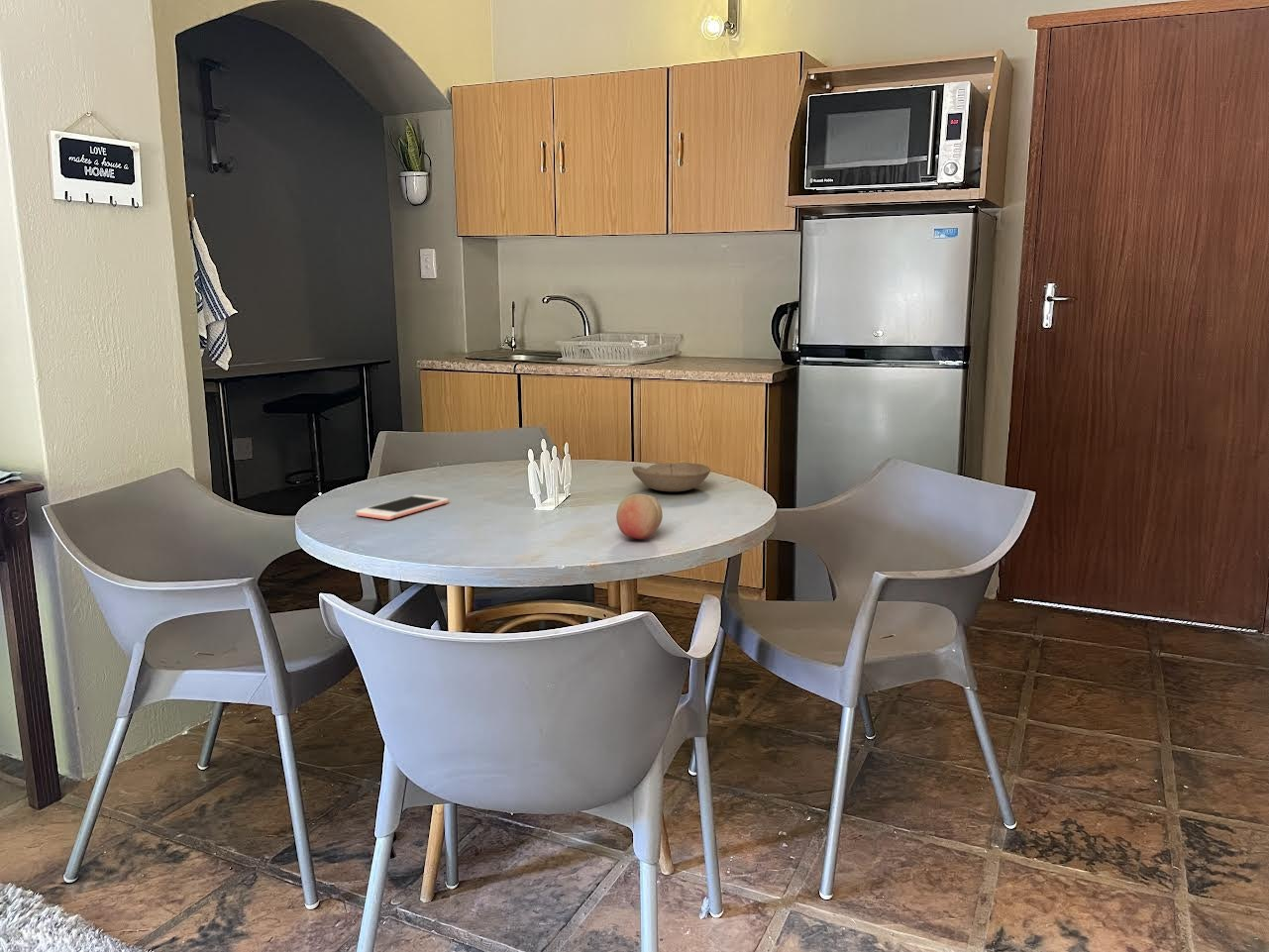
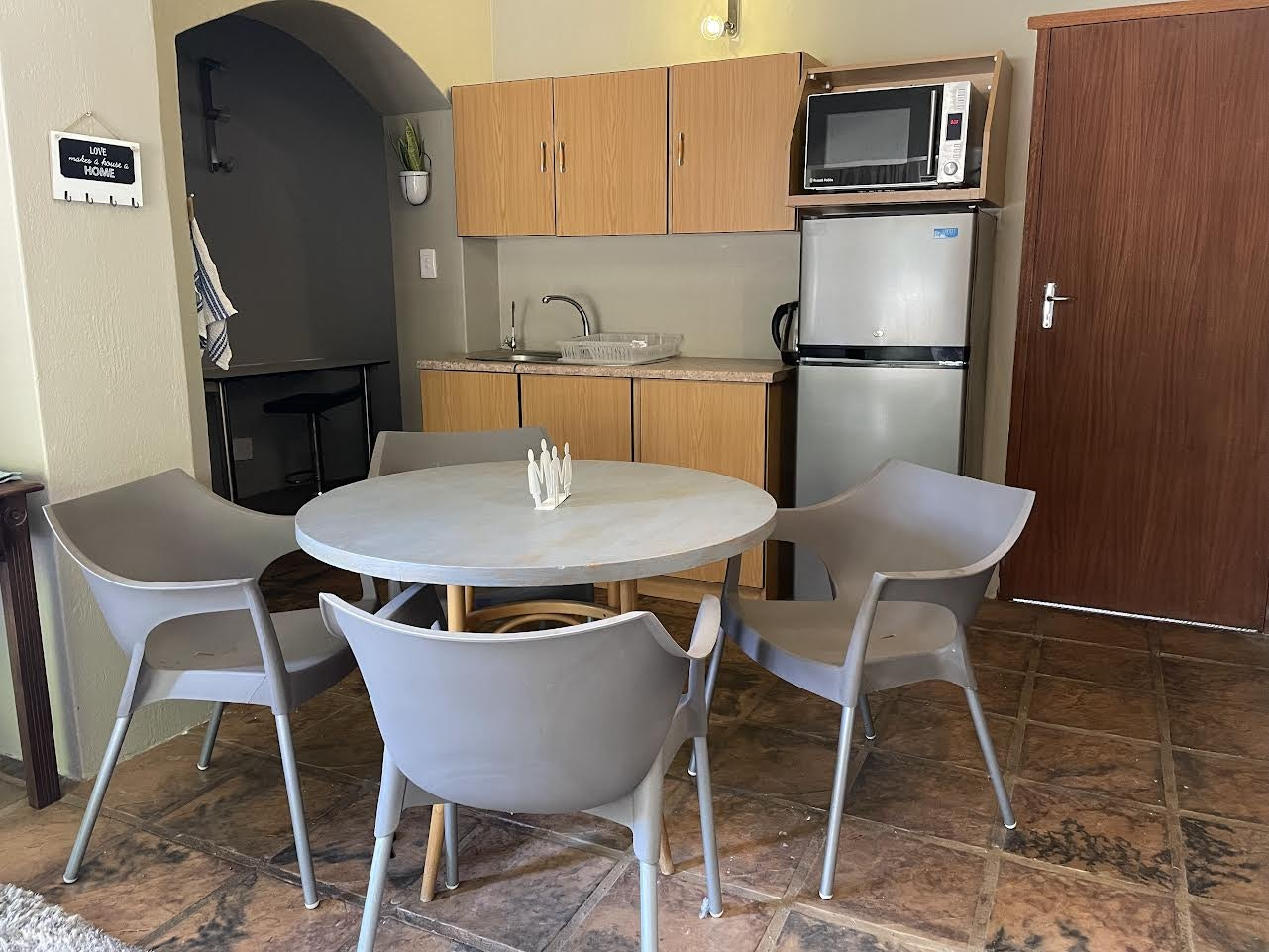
- bowl (670, 478)
- cell phone (403, 506)
- fruit (639, 516)
